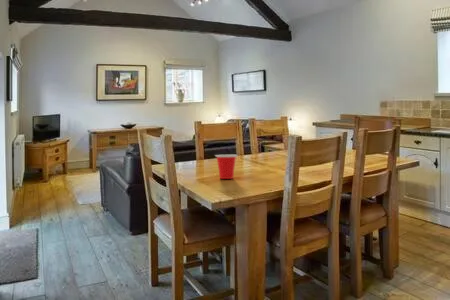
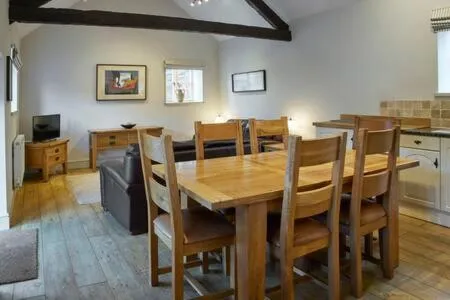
- cup (226, 166)
